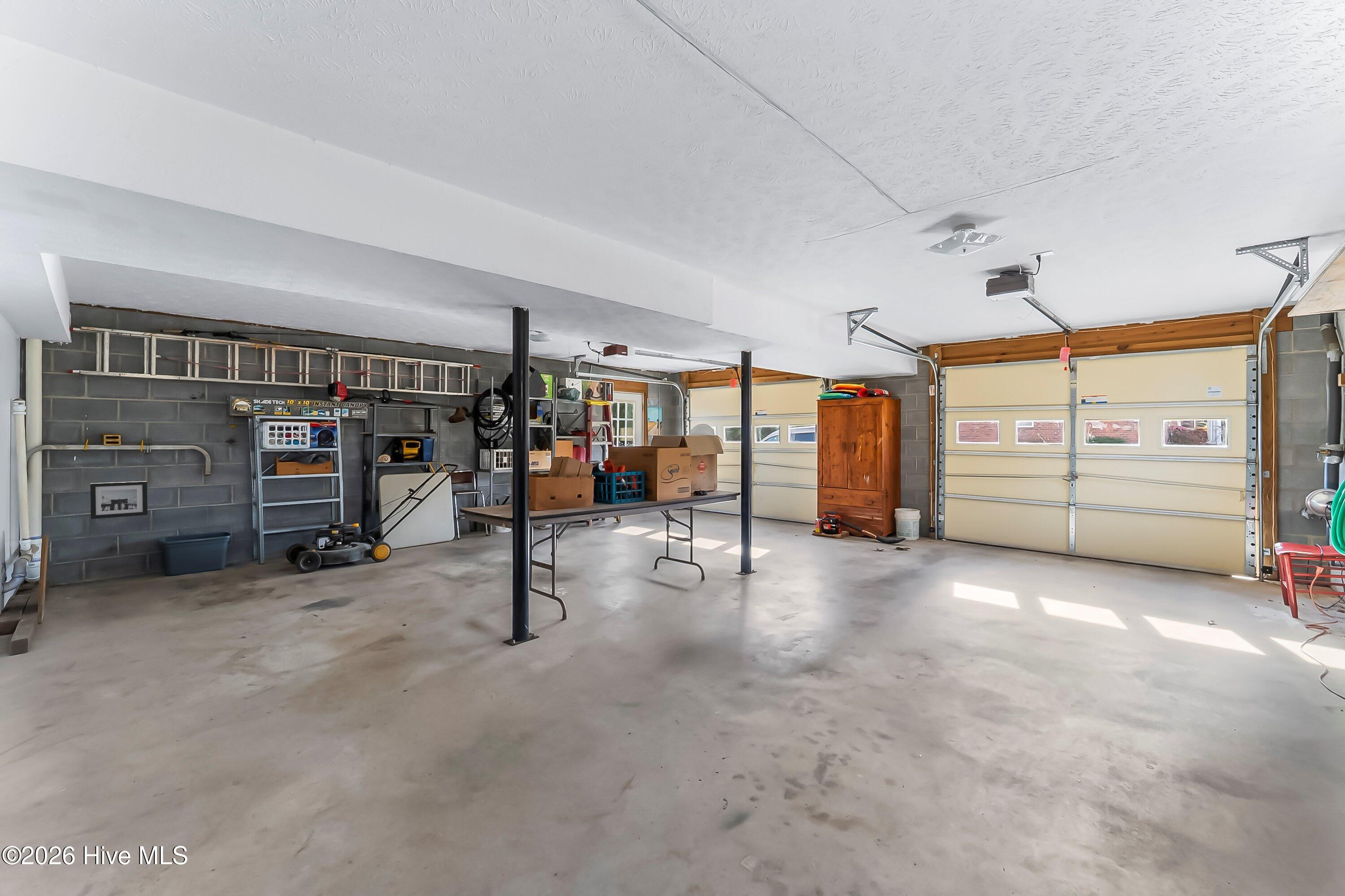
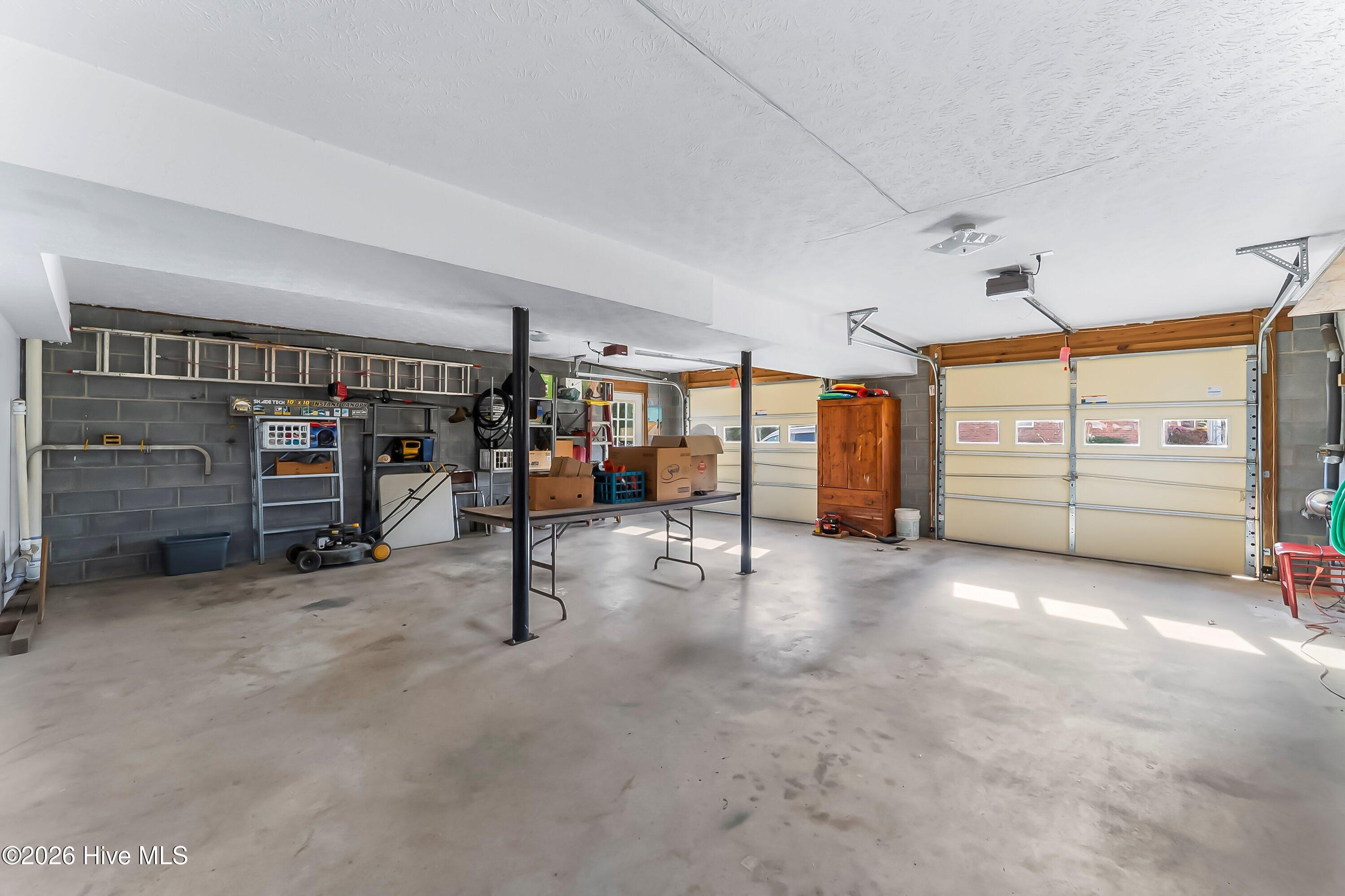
- wall art (119, 499)
